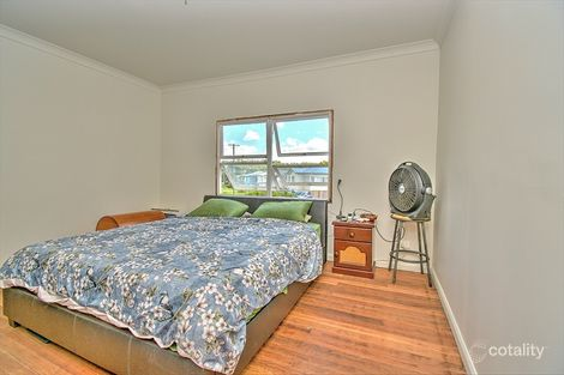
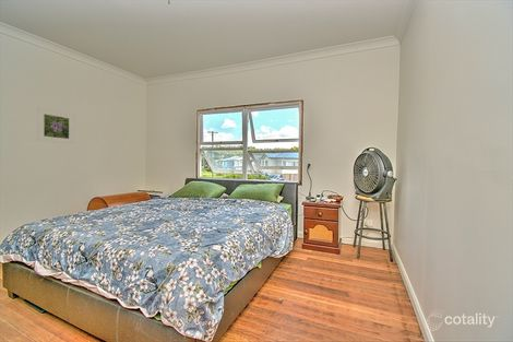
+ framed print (57, 127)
